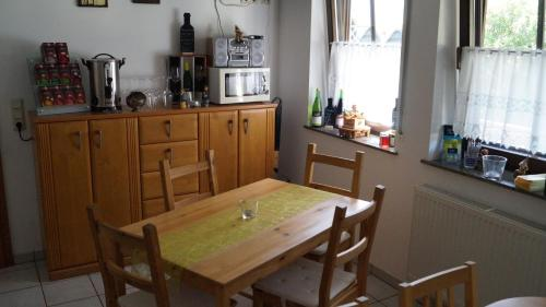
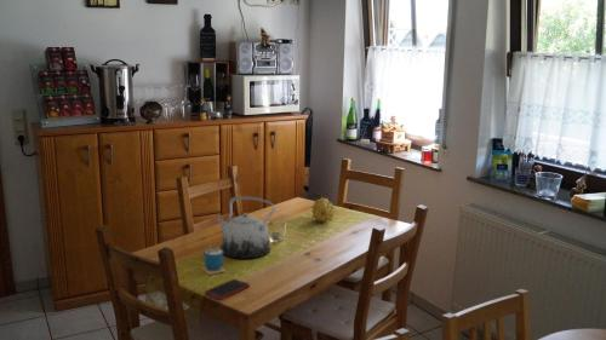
+ fruit (322, 209)
+ teapot (241, 224)
+ cell phone (227, 289)
+ cup (213, 254)
